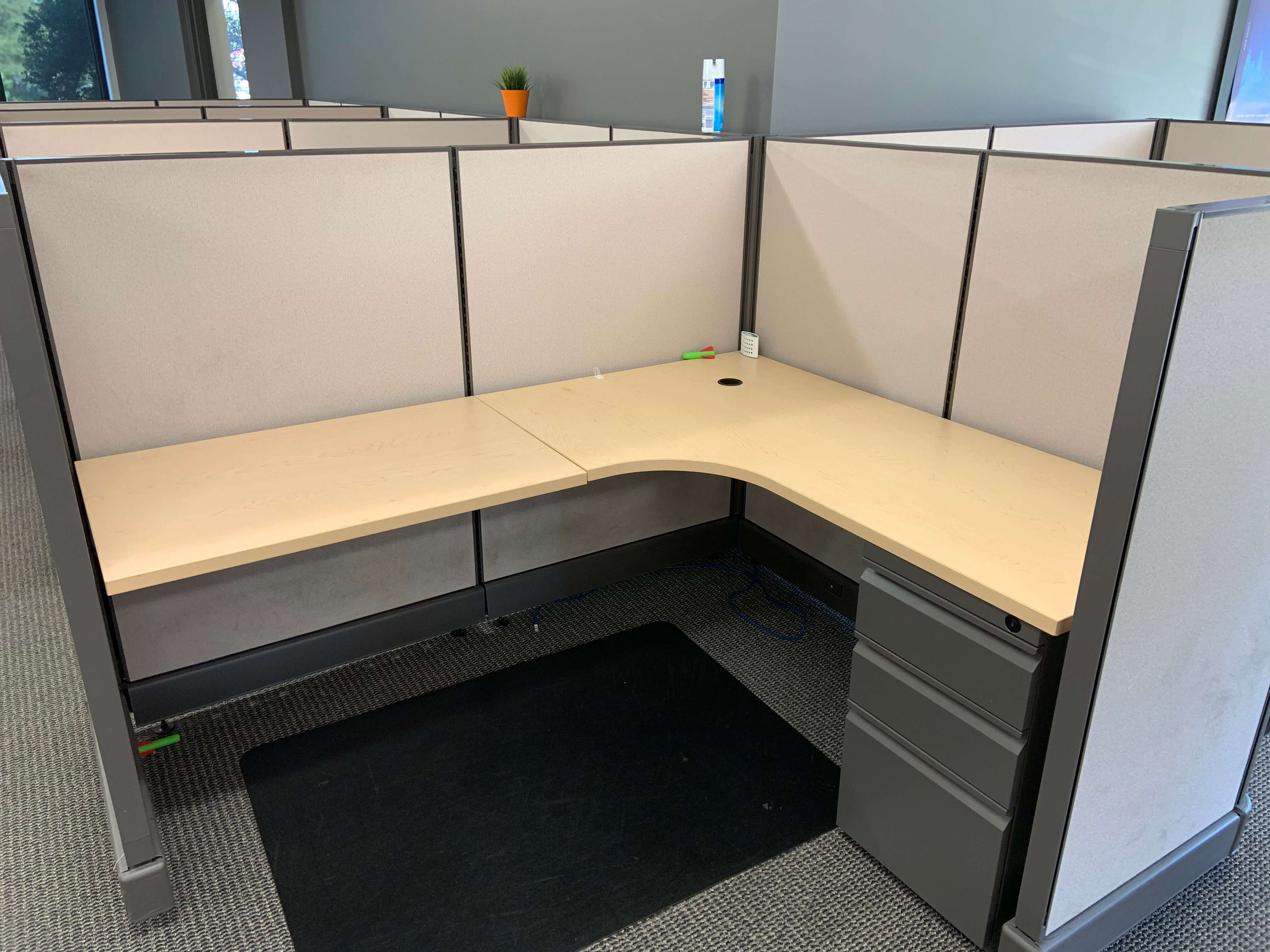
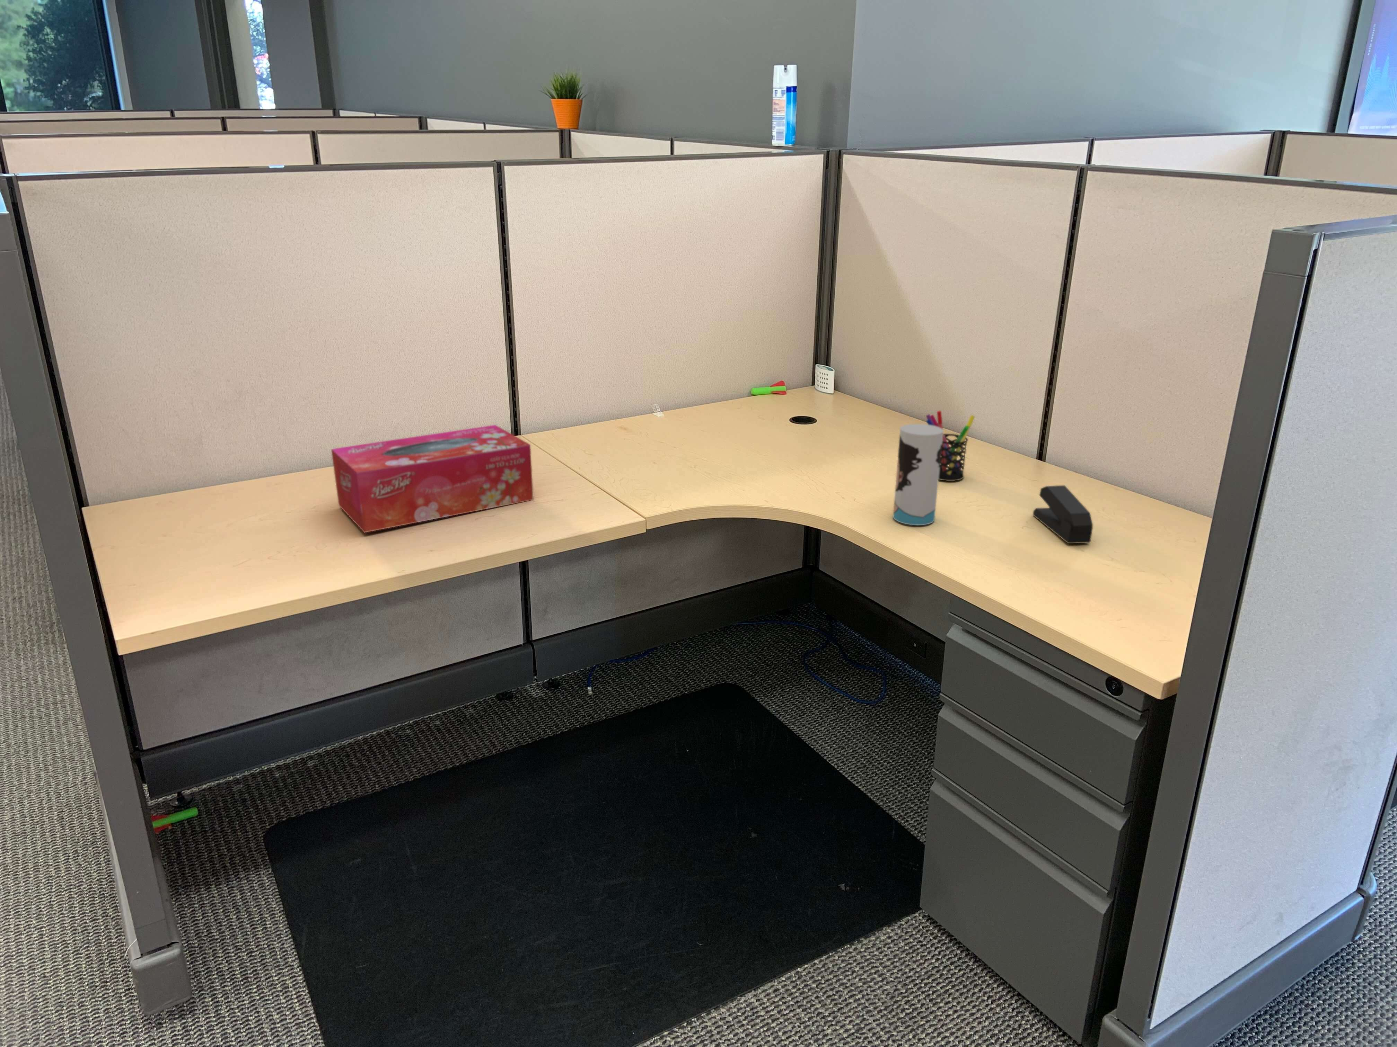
+ tissue box (435, 475)
+ stapler (1064, 511)
+ cup (917, 474)
+ pen holder (950, 444)
